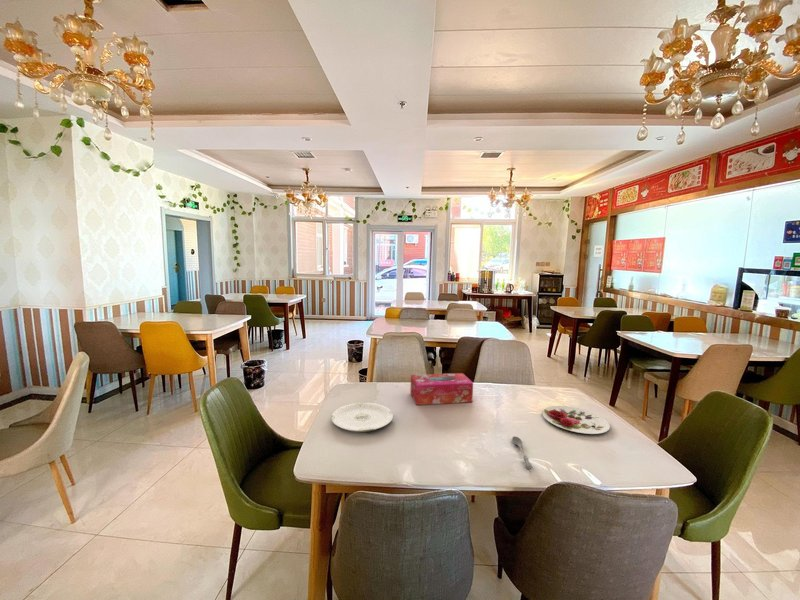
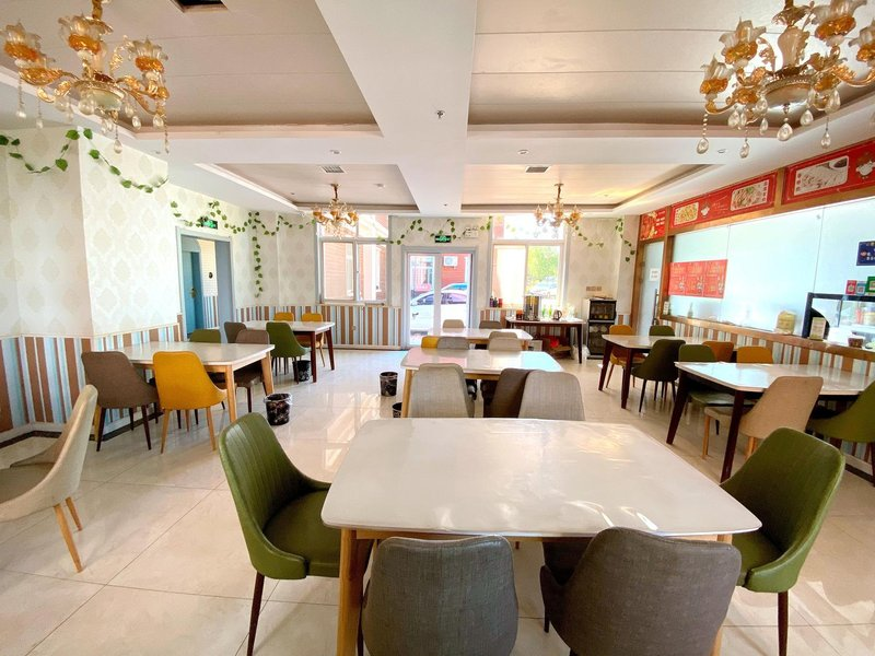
- soupspoon (521, 450)
- plate (574, 418)
- plate (362, 417)
- tissue box (440, 388)
